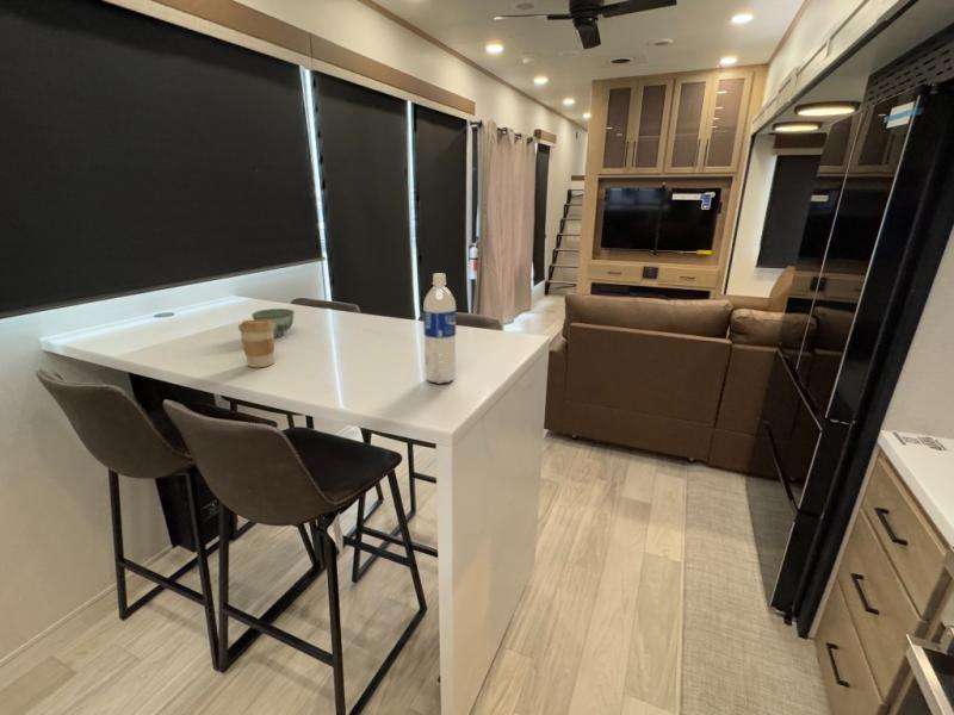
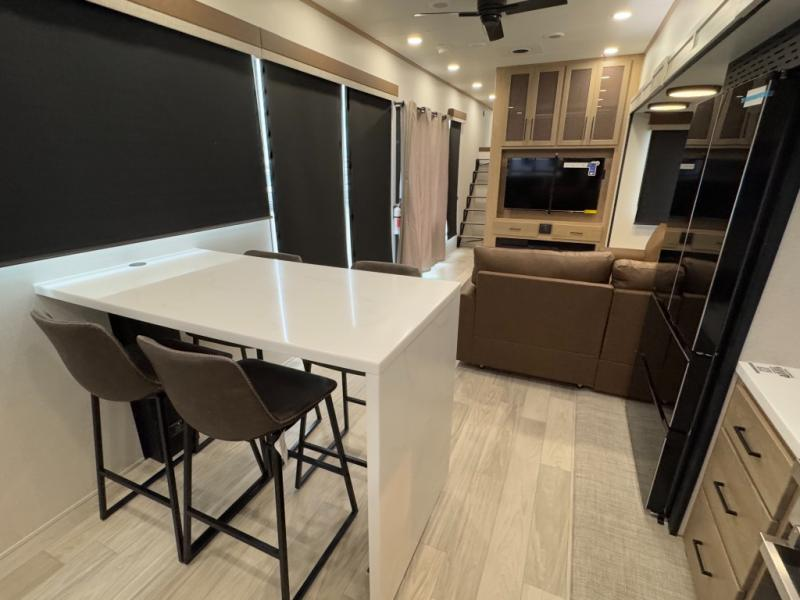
- bowl (274, 323)
- coffee cup (258, 342)
- water bottle (439, 328)
